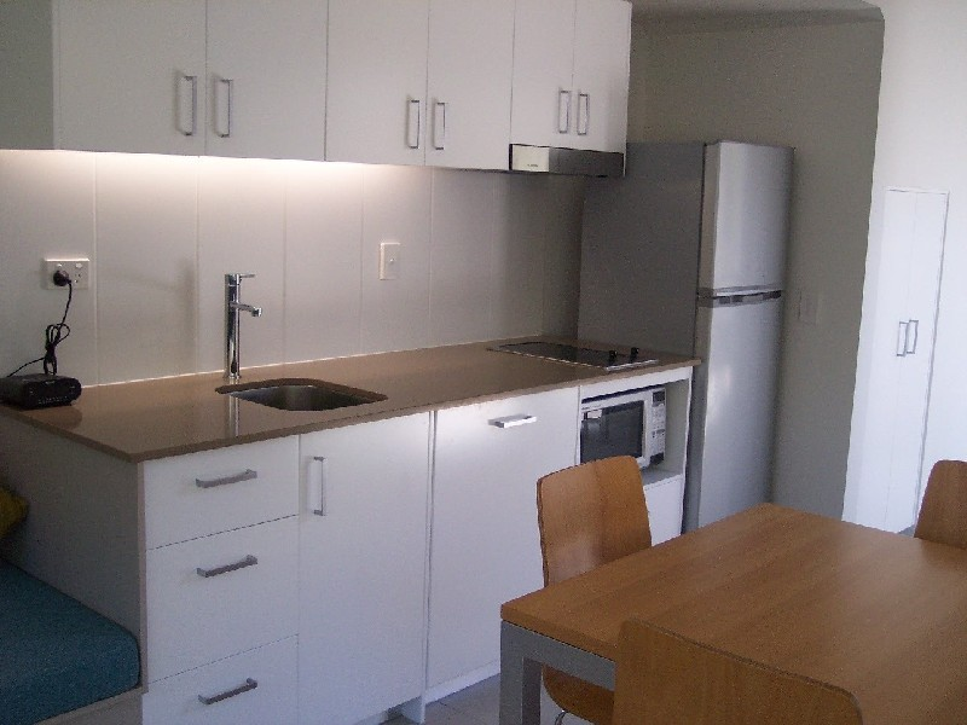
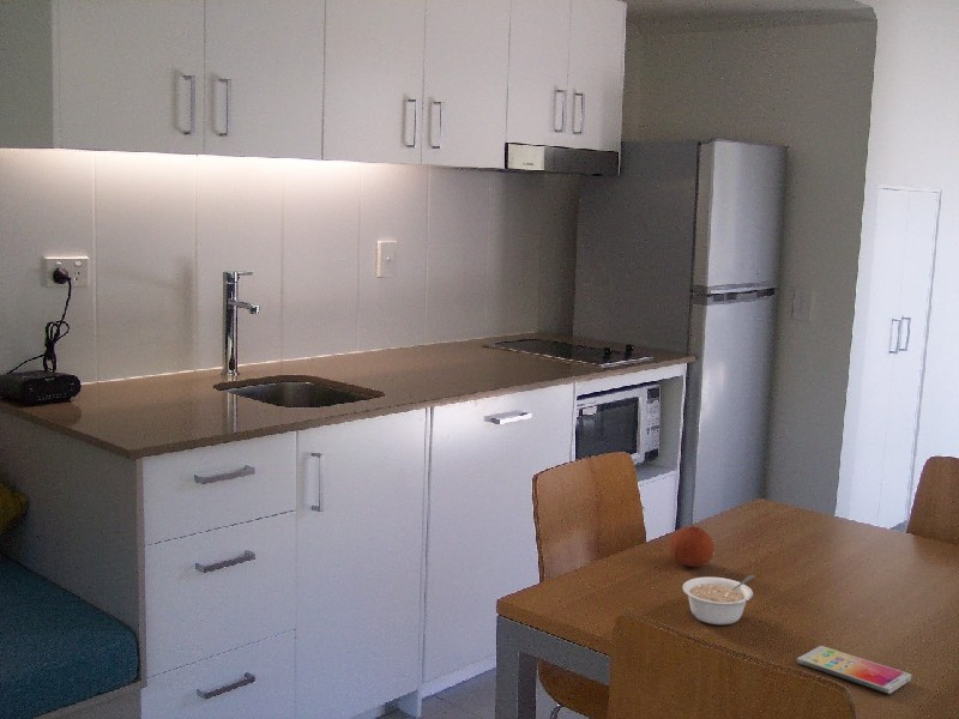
+ smartphone (852, 669)
+ legume (717, 598)
+ fruit (690, 545)
